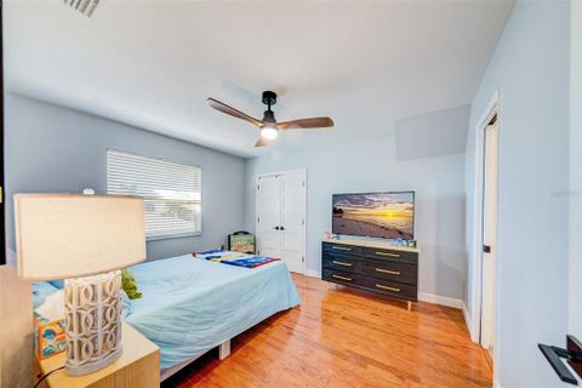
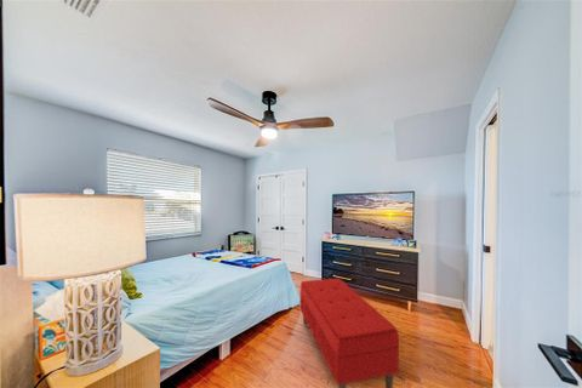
+ bench (338, 325)
